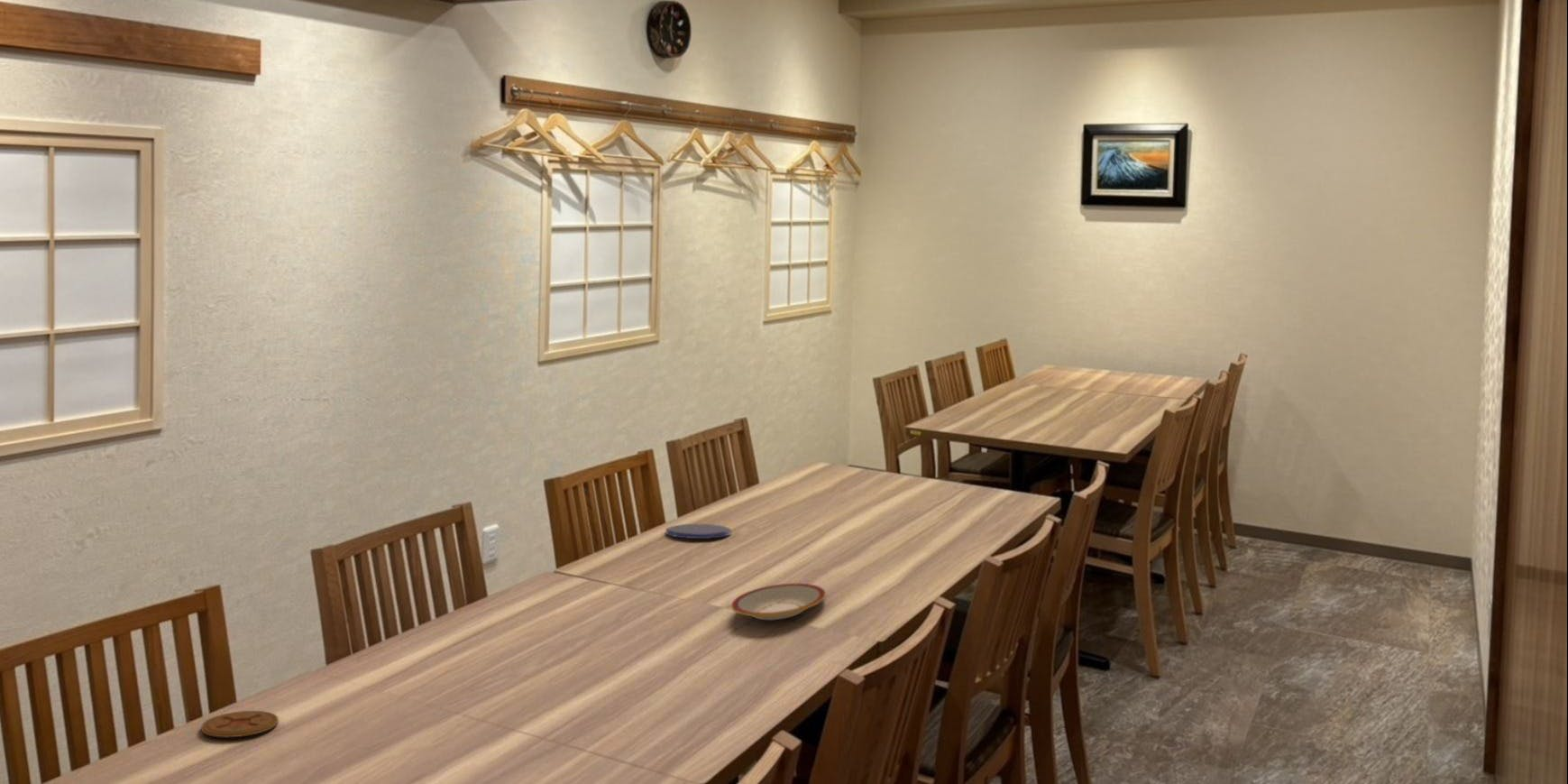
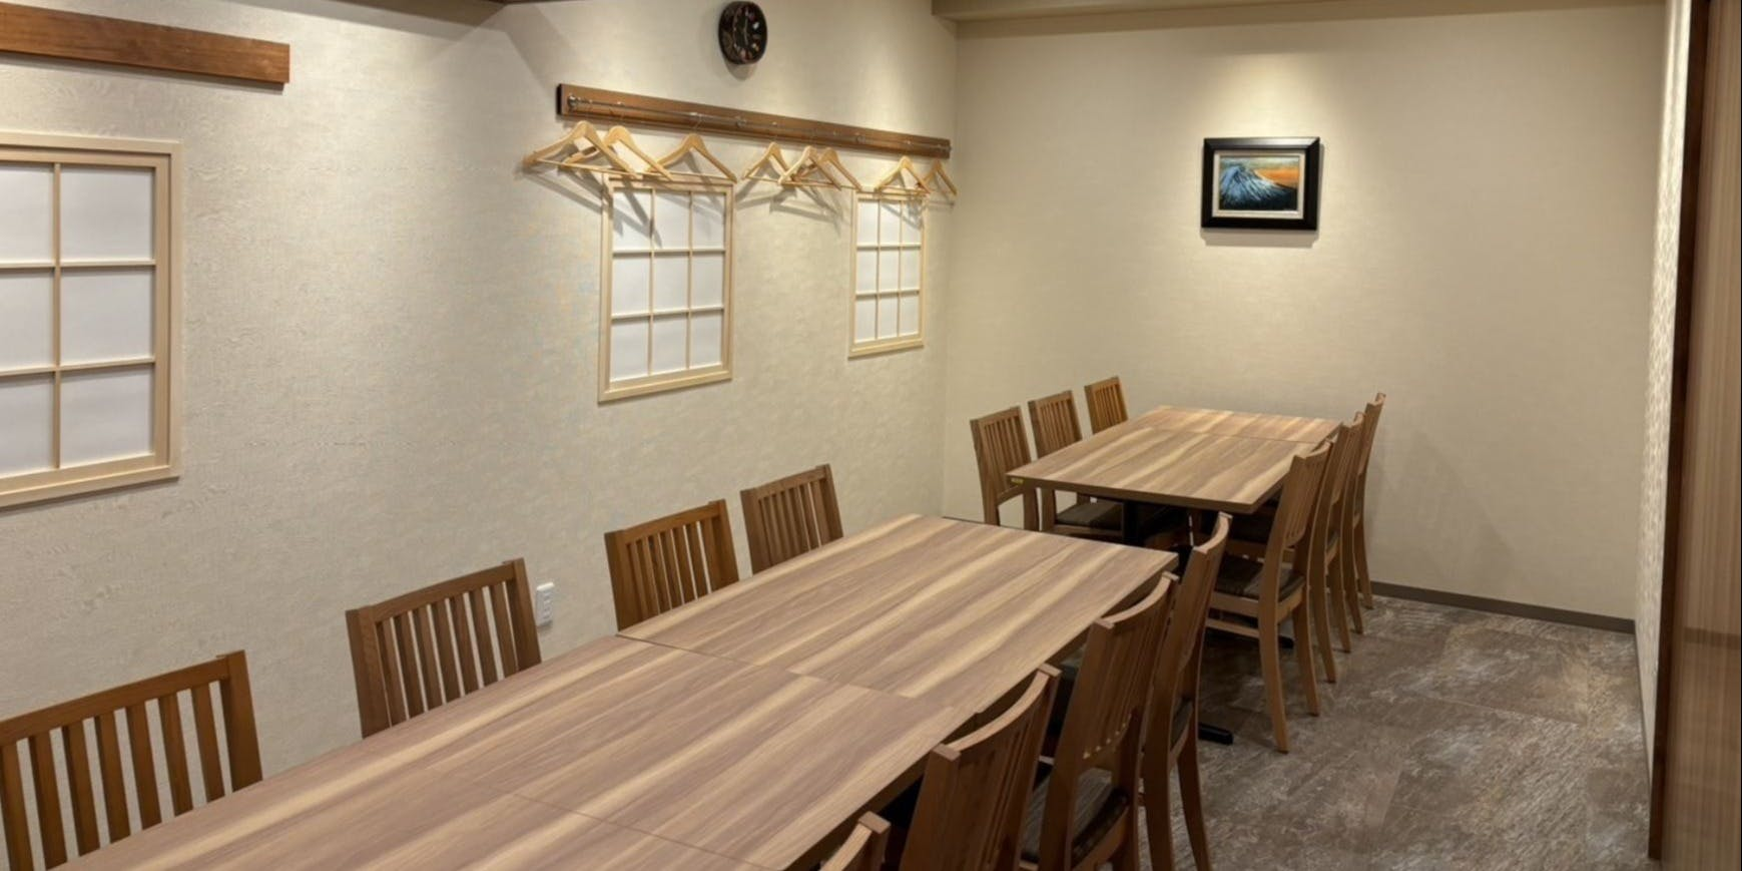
- coaster (240, 724)
- plate (779, 604)
- saucer (698, 530)
